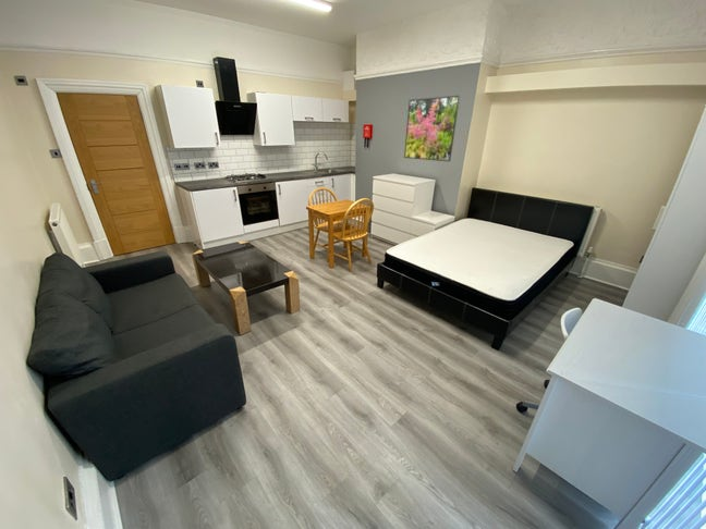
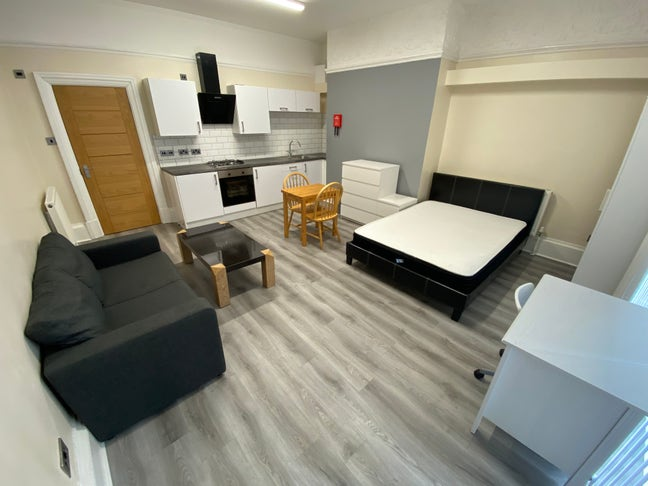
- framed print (428, 130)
